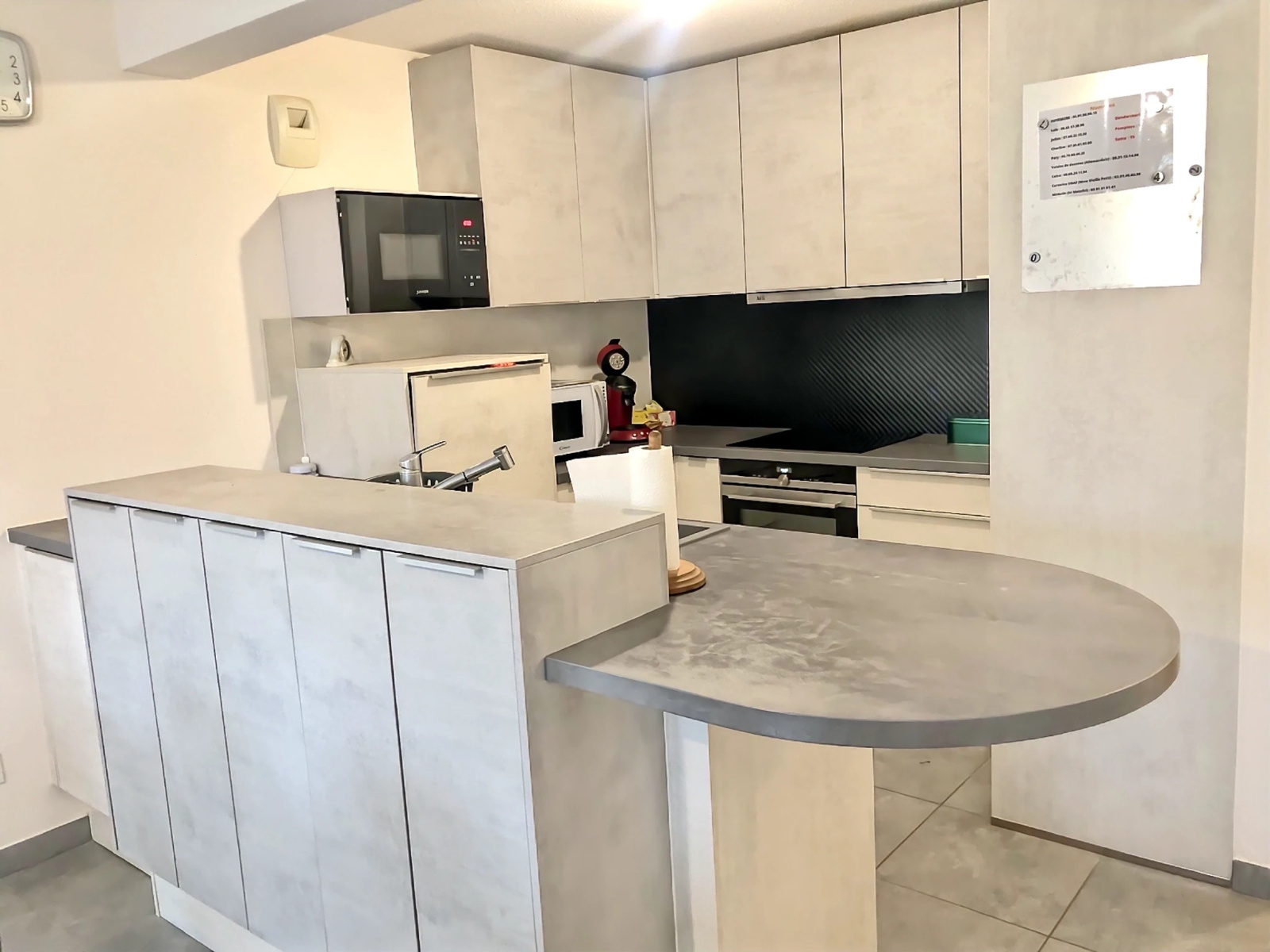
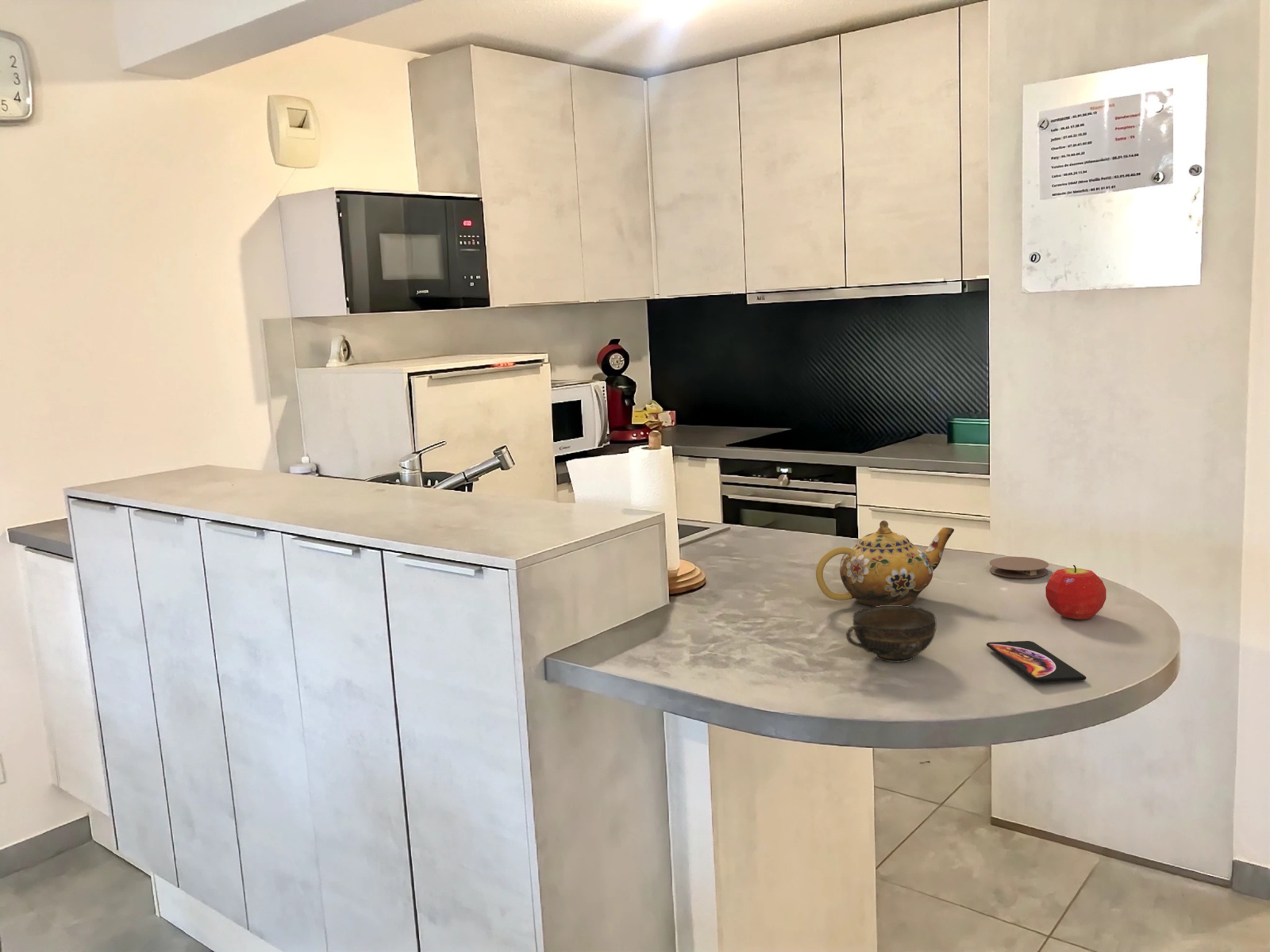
+ coaster (1018, 566)
+ smartphone (1033, 660)
+ teapot (886, 559)
+ fruit (1076, 589)
+ cup (887, 637)
